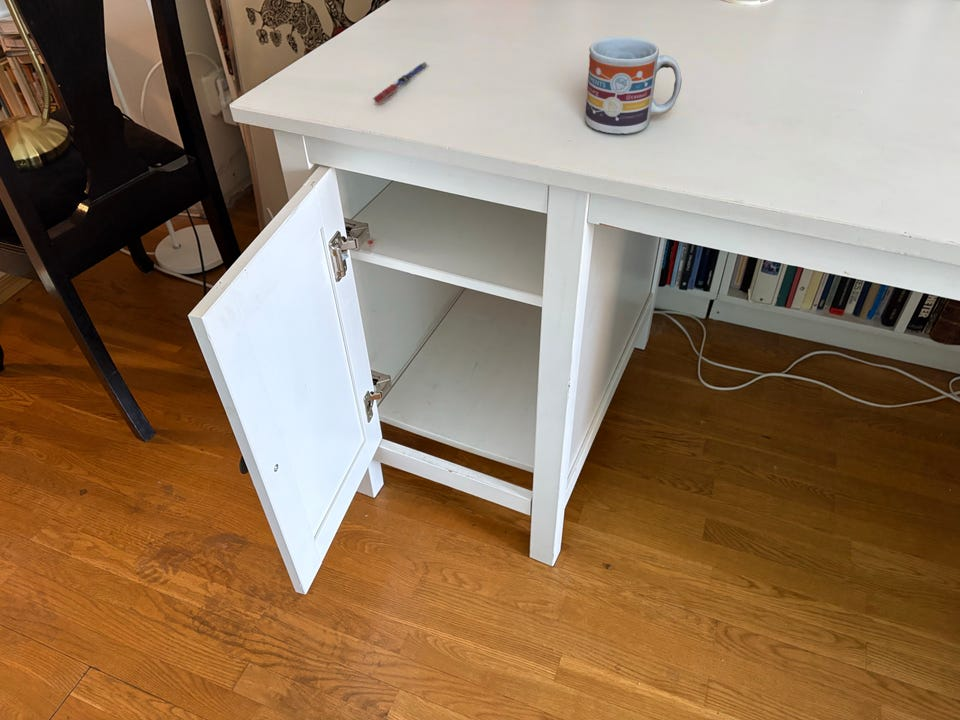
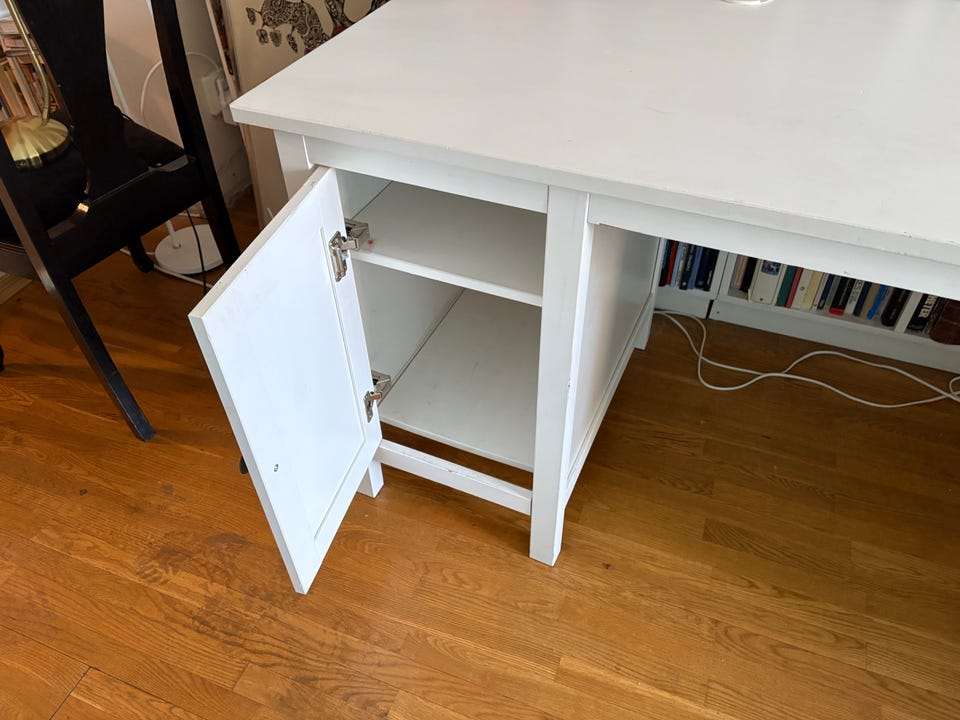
- pen (401, 79)
- cup (633, 85)
